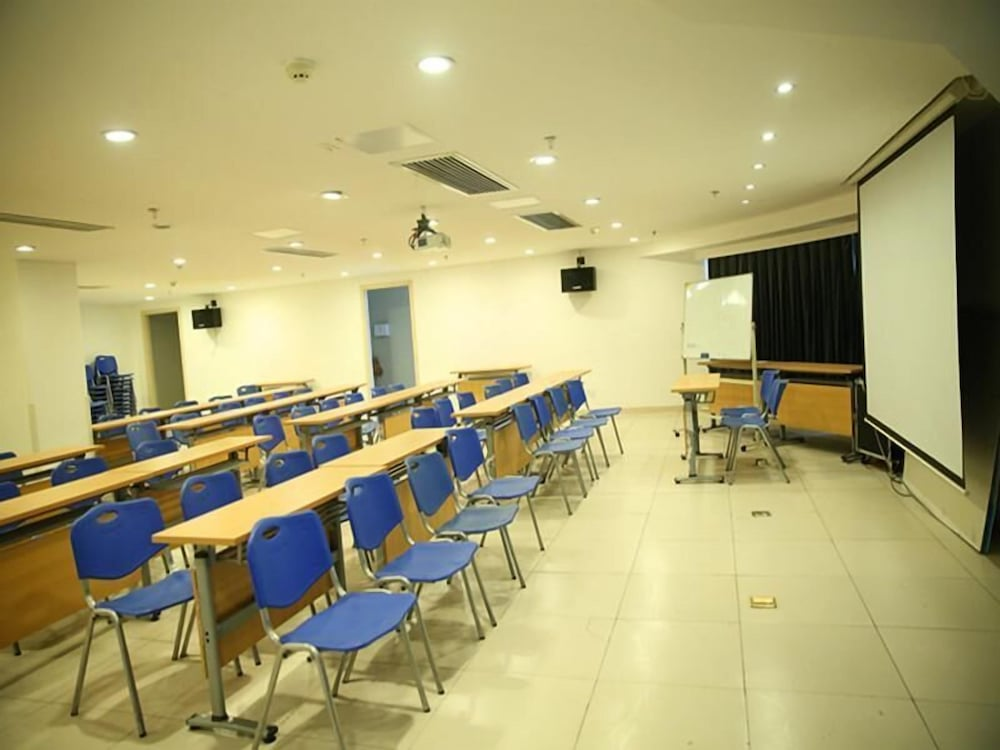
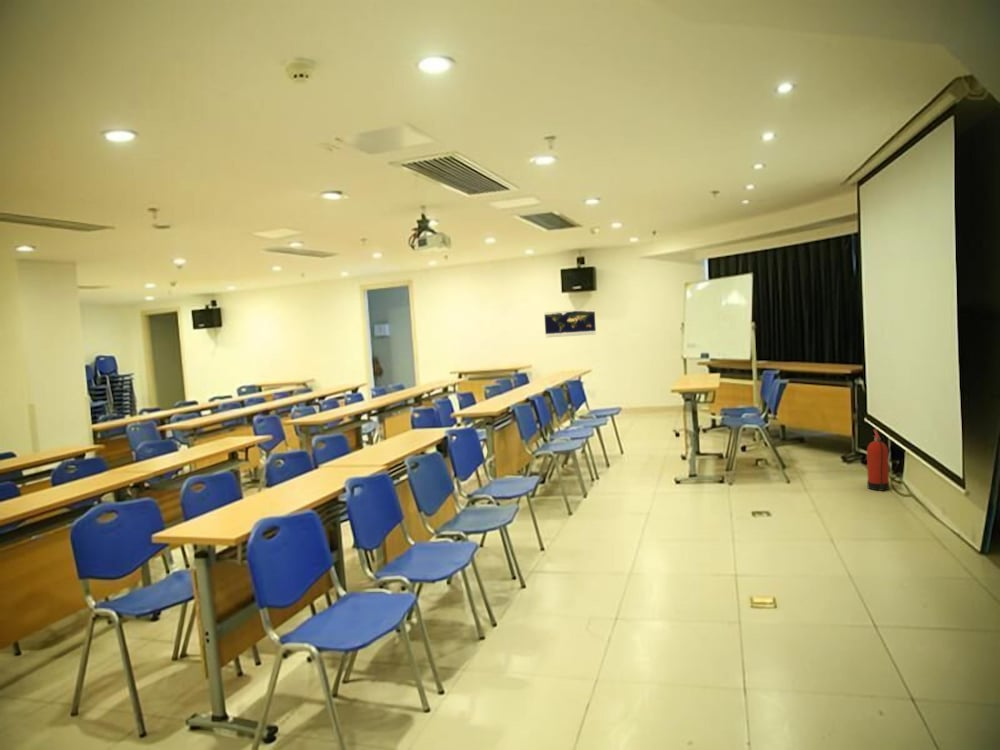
+ map (569, 323)
+ fire extinguisher (878, 460)
